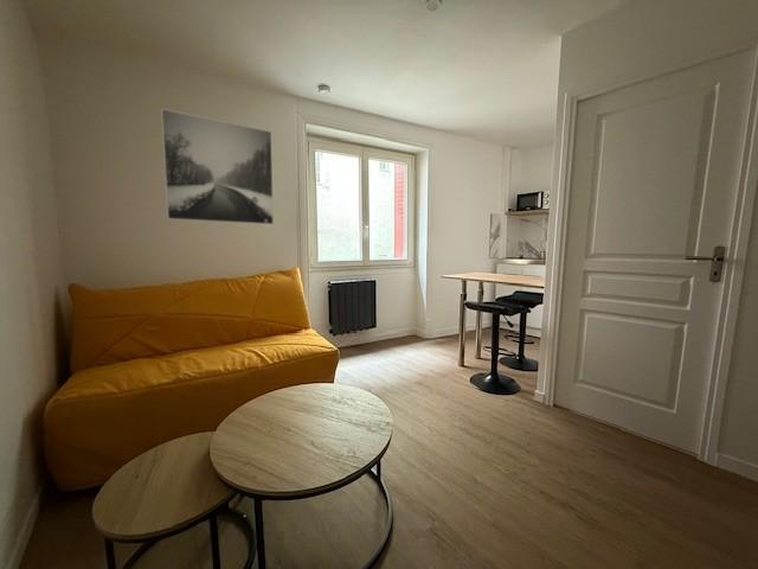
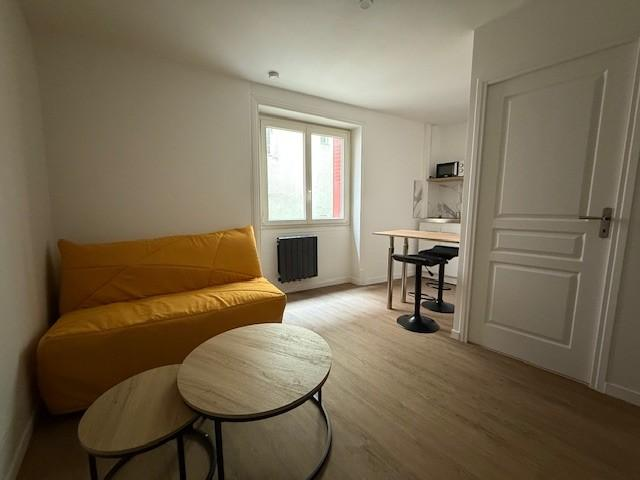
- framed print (223, 172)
